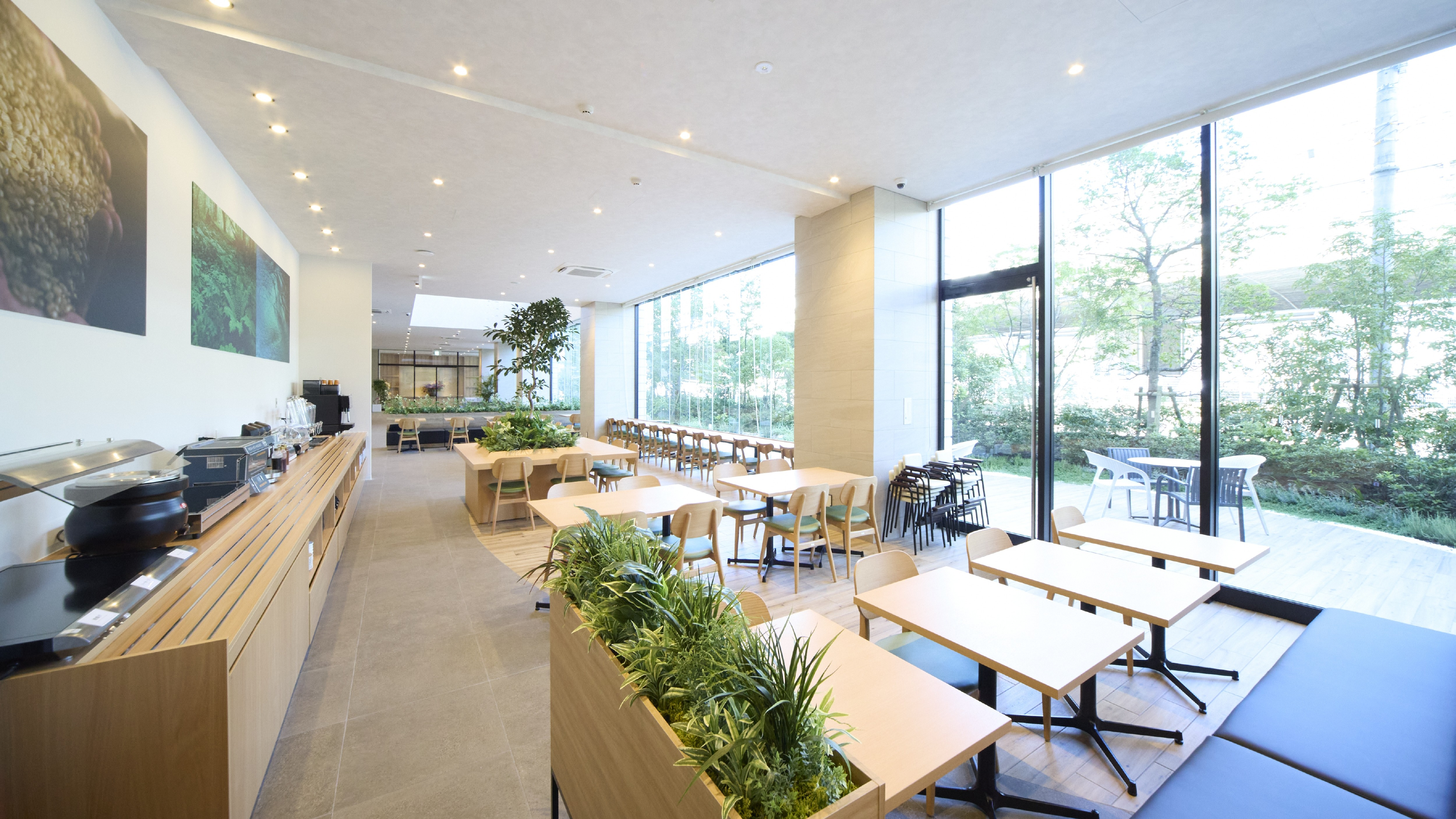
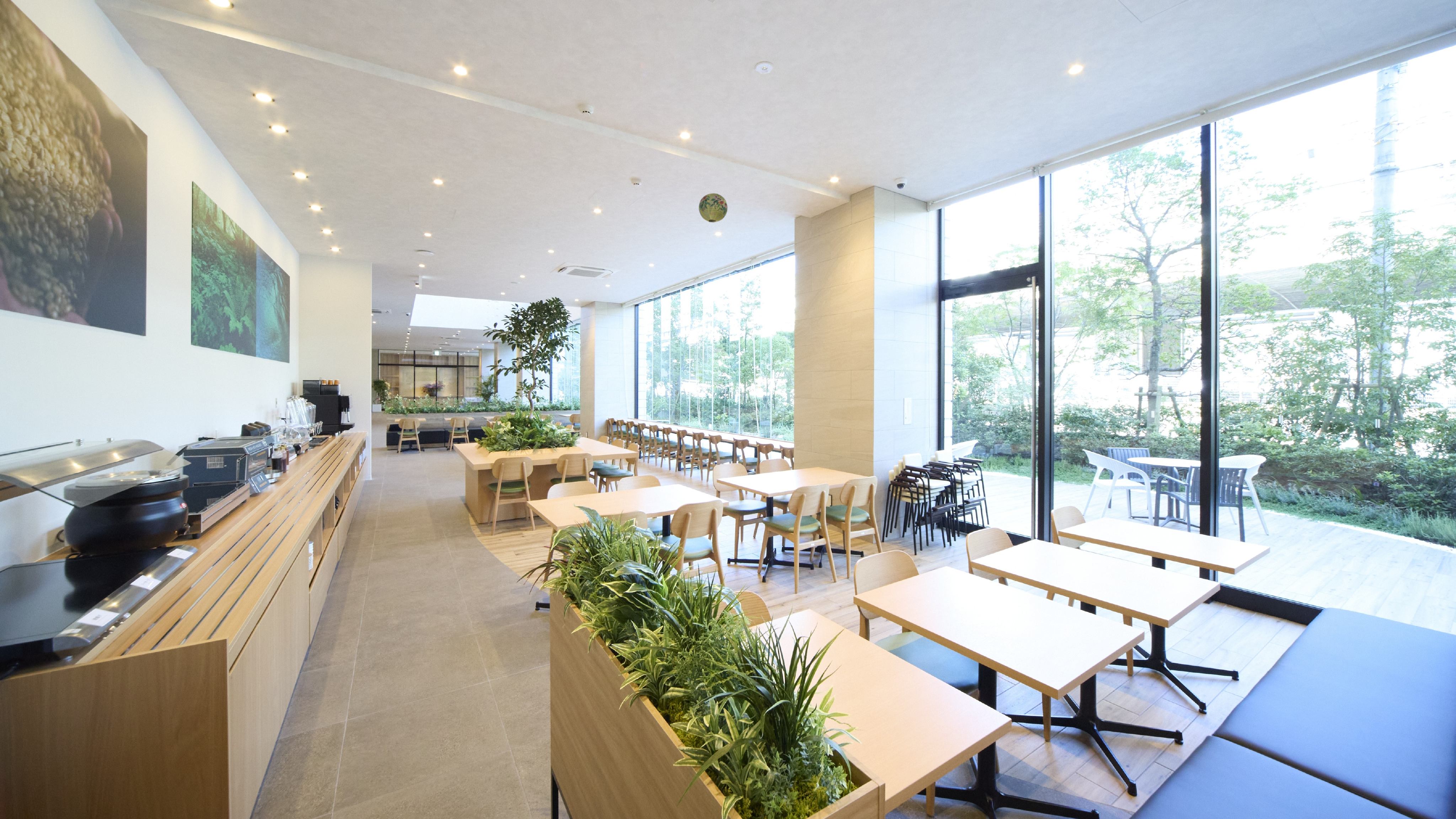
+ paper lantern (713, 208)
